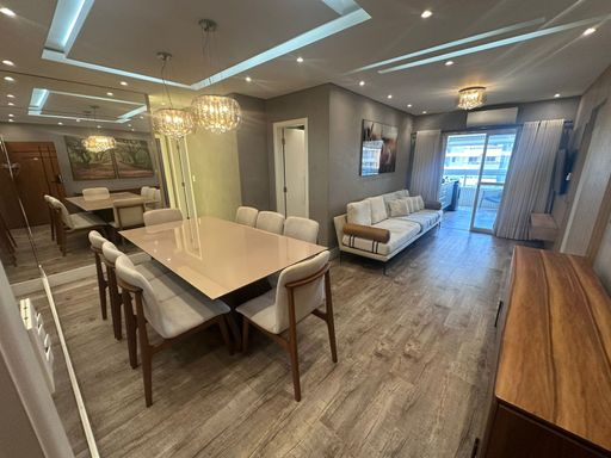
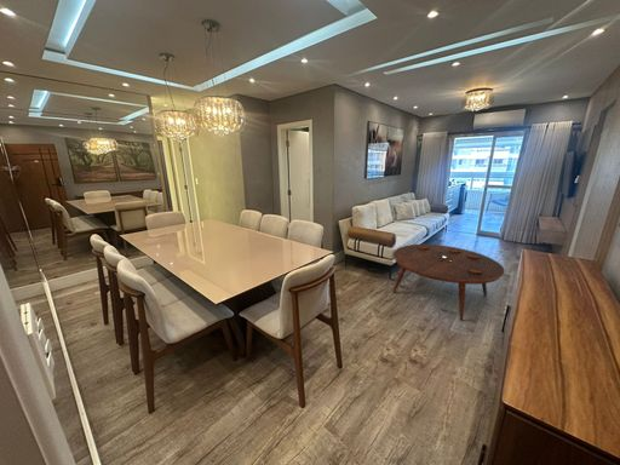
+ coffee table (441, 275)
